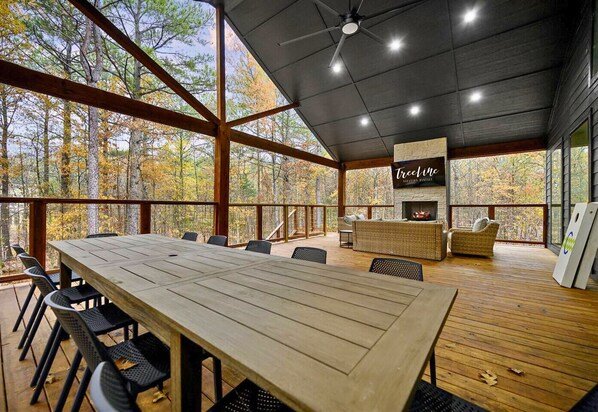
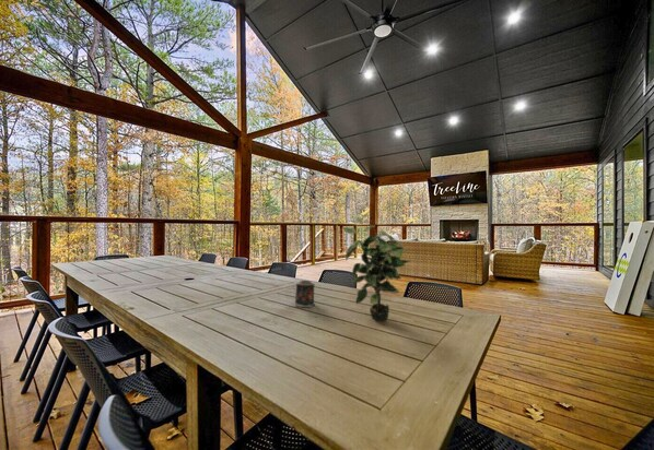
+ potted plant (376, 274)
+ candle (305, 293)
